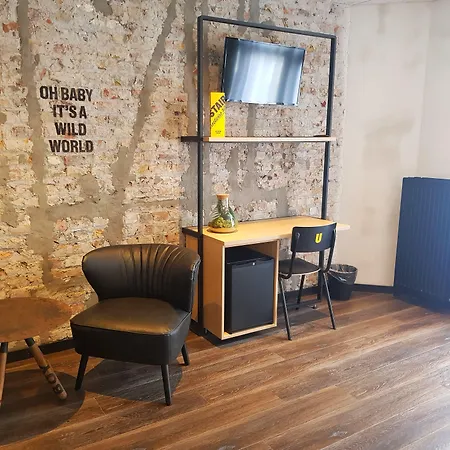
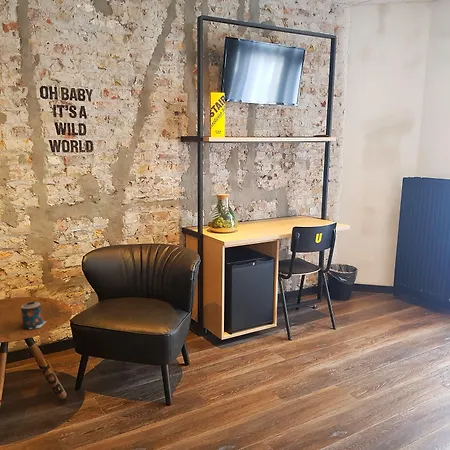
+ candle (34, 313)
